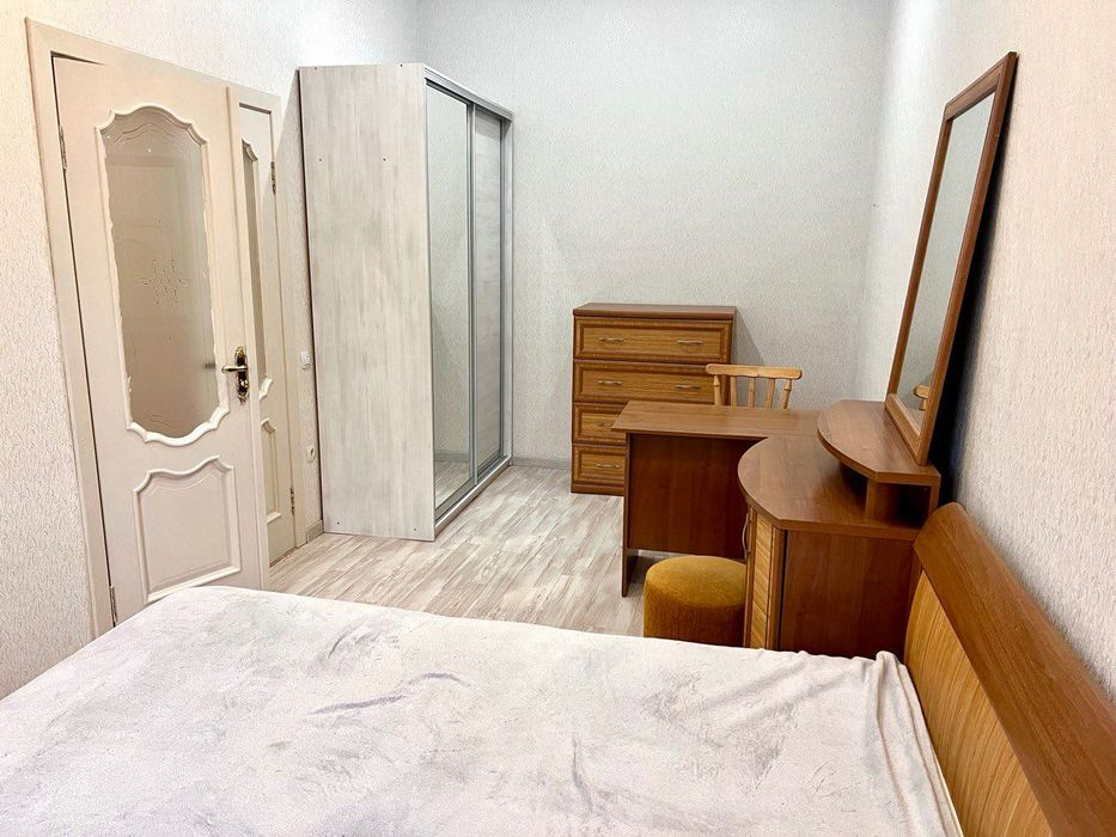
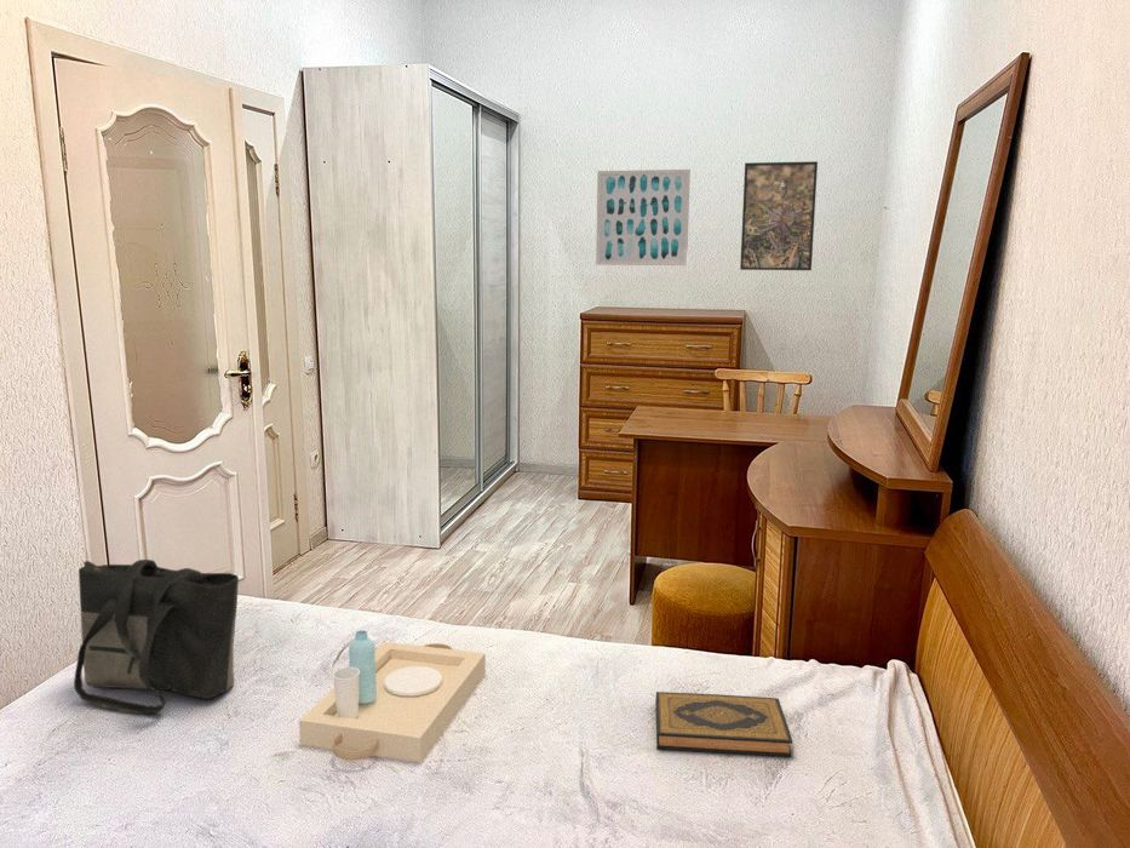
+ wall art (642, 218)
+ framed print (778, 217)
+ hardback book (719, 721)
+ serving tray (398, 666)
+ tote bag (148, 631)
